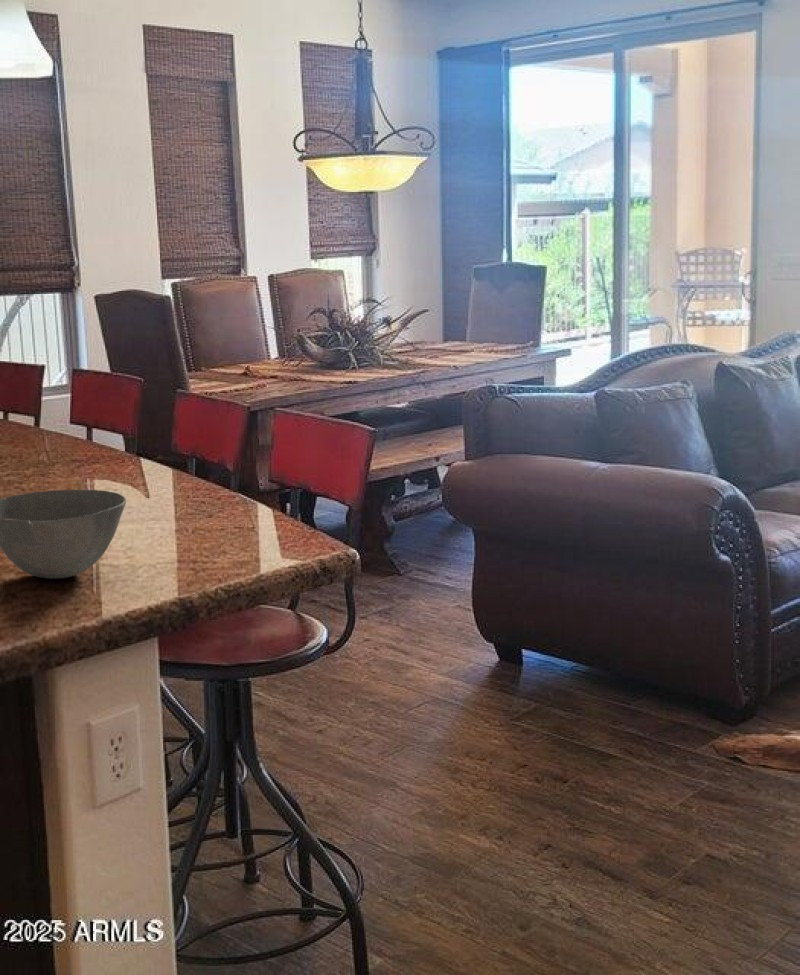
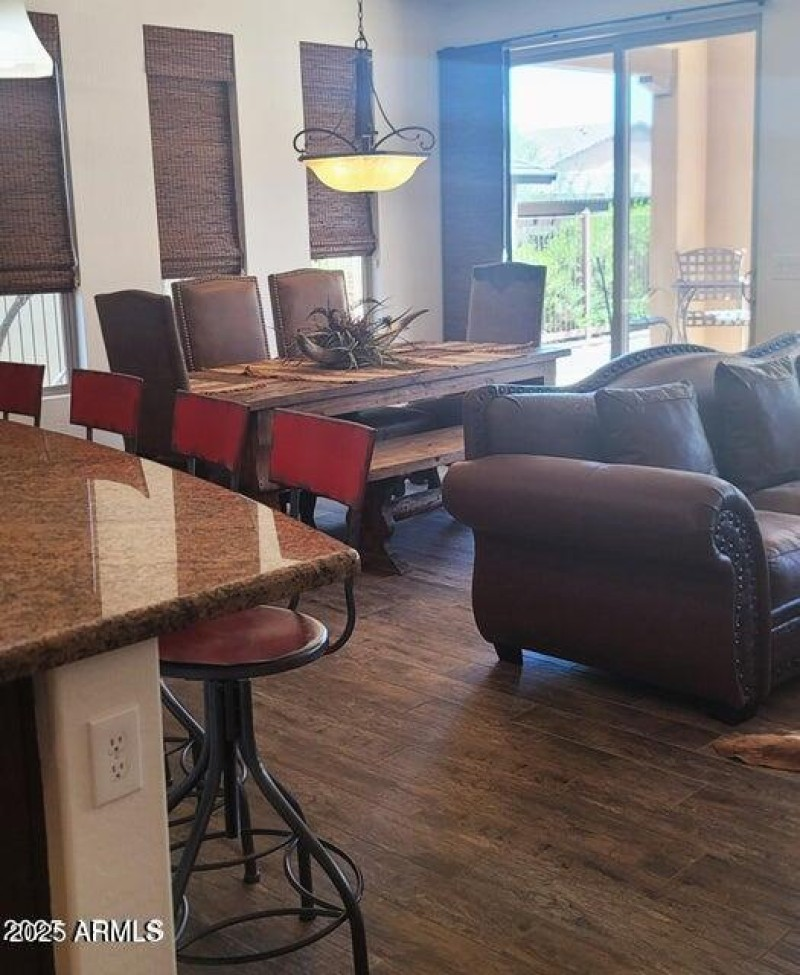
- bowl (57, 539)
